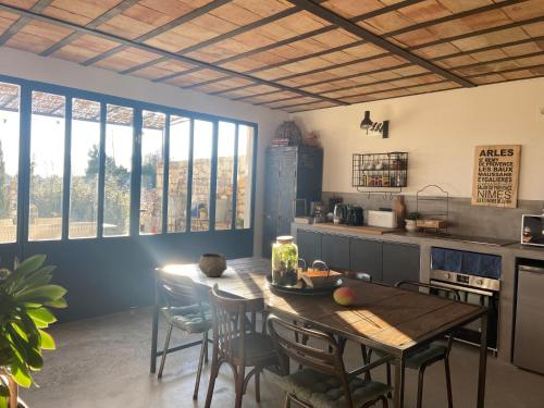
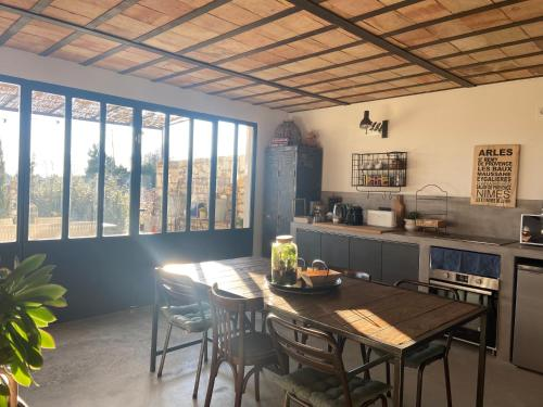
- bowl (212, 264)
- fruit (344, 296)
